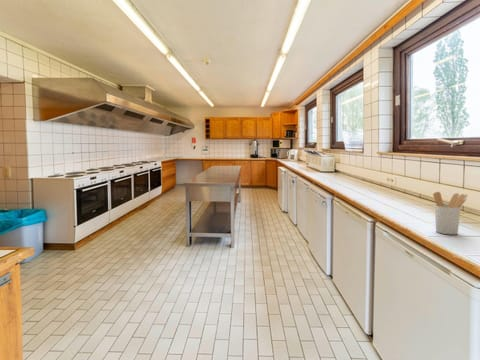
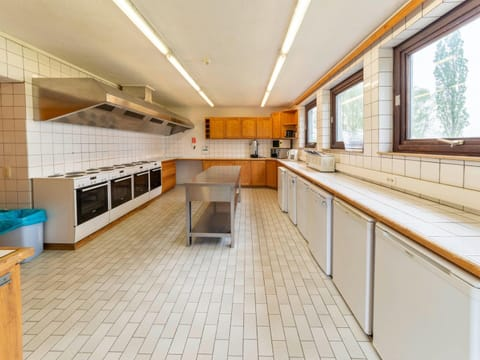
- utensil holder (451, 212)
